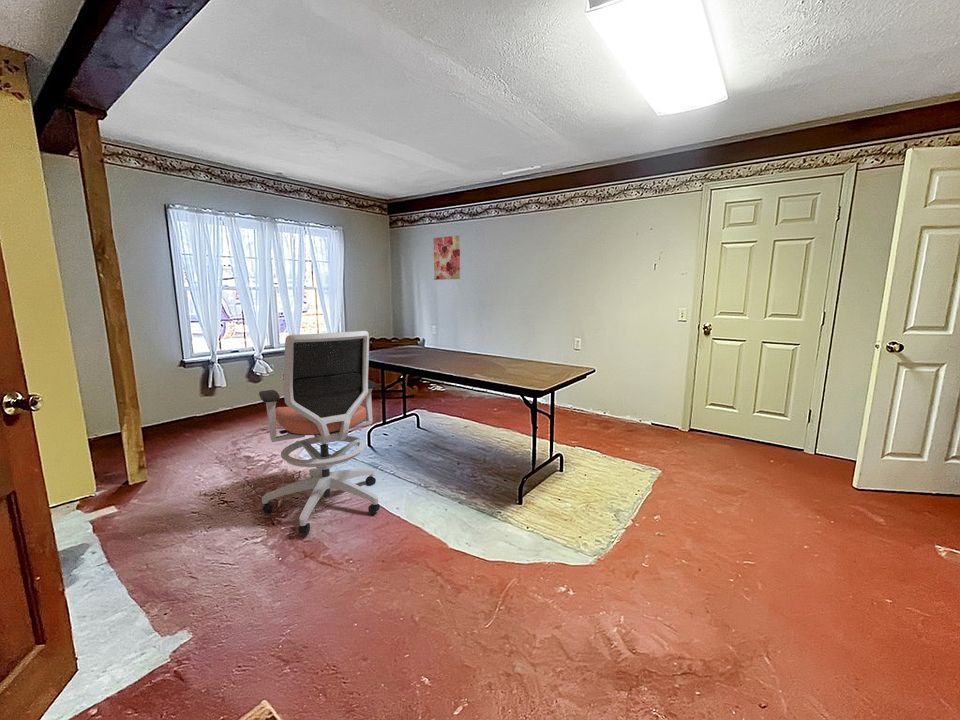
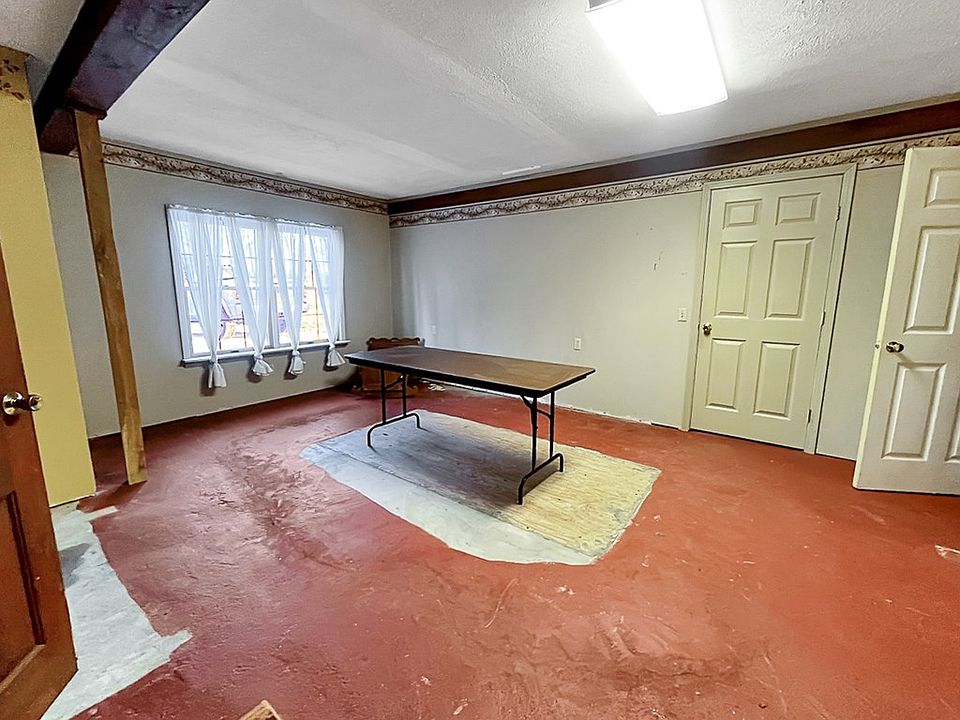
- office chair (321, 418)
- wall art (446, 258)
